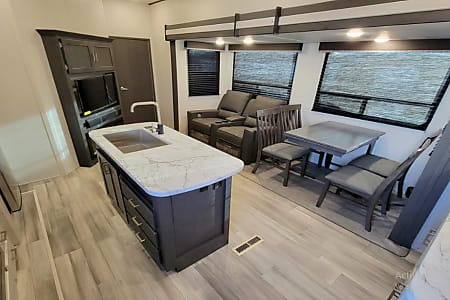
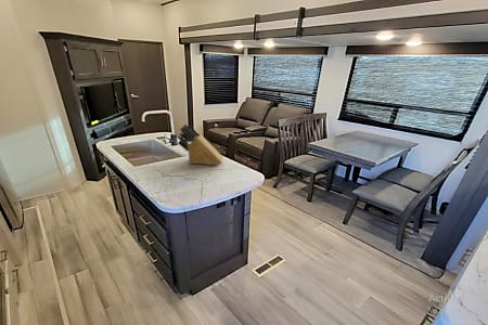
+ knife block (200, 143)
